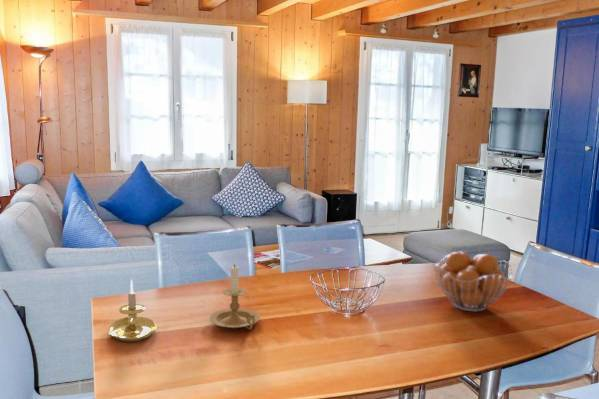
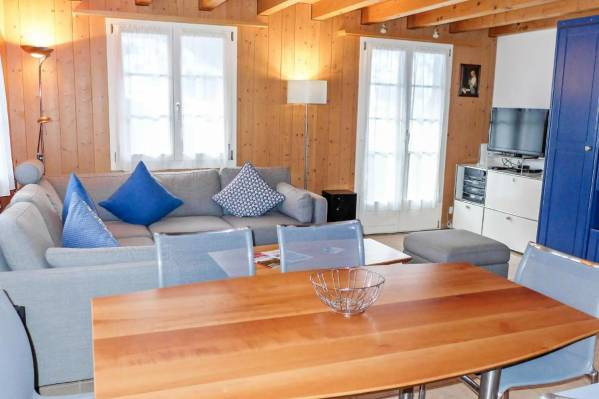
- candle holder (131, 304)
- candle holder (237, 295)
- fruit basket (471, 279)
